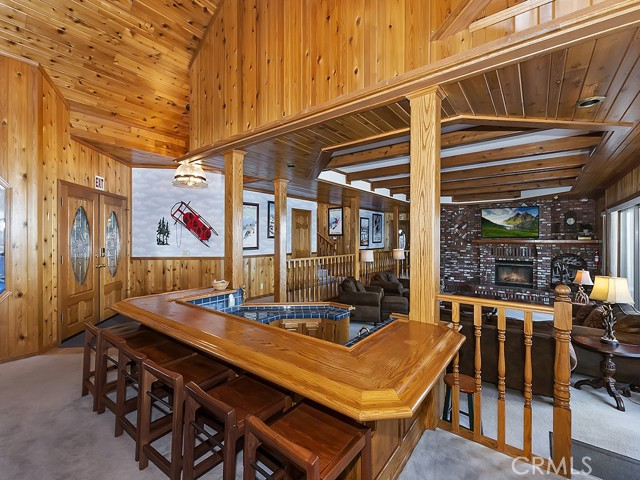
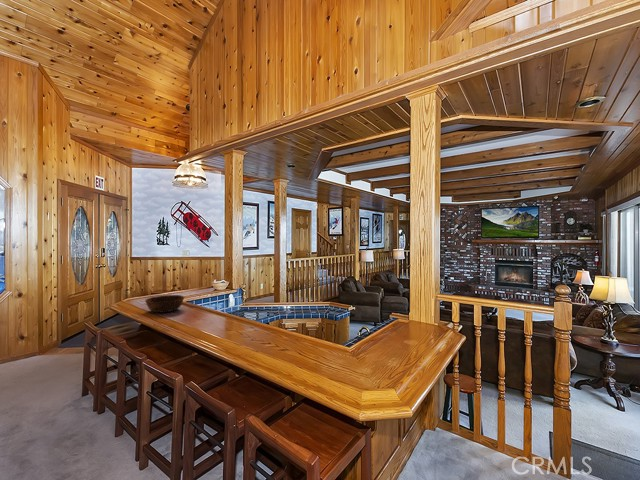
+ bowl (165, 304)
